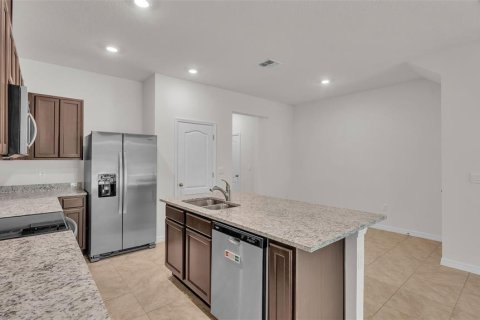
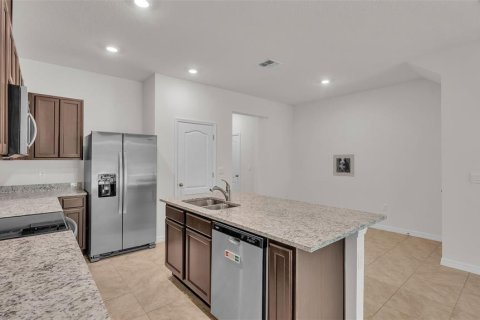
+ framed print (343, 165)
